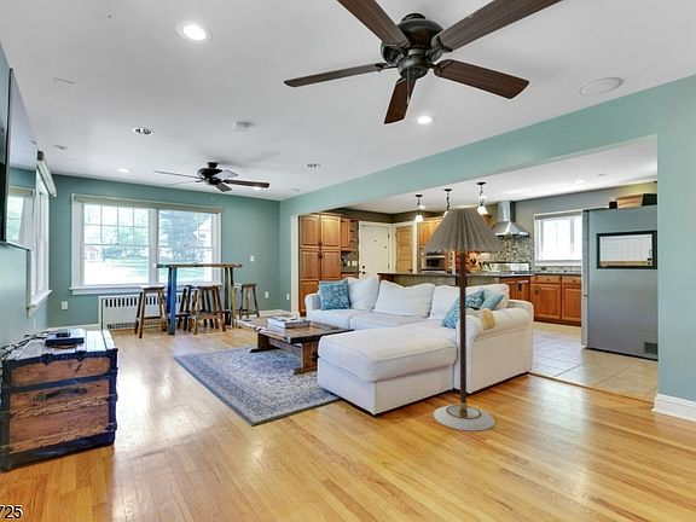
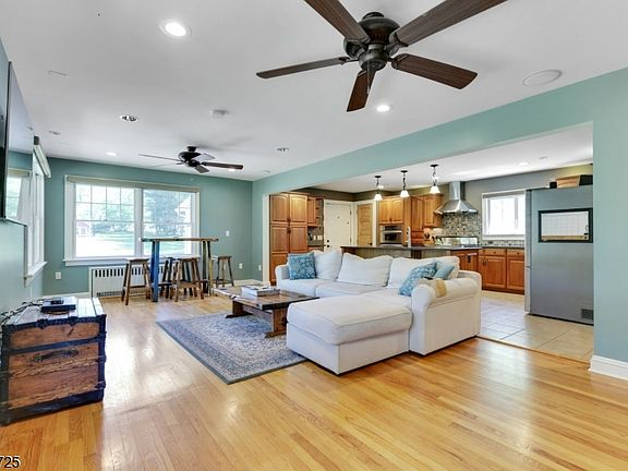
- floor lamp (463, 313)
